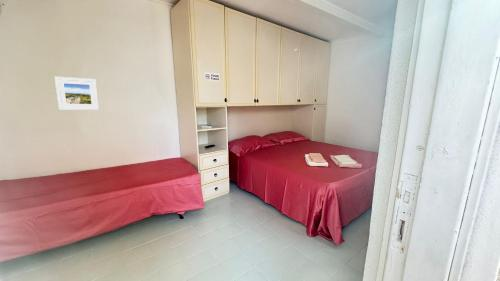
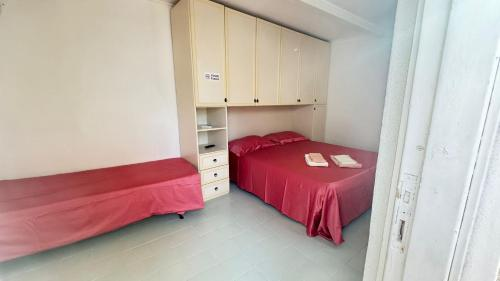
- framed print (78, 94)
